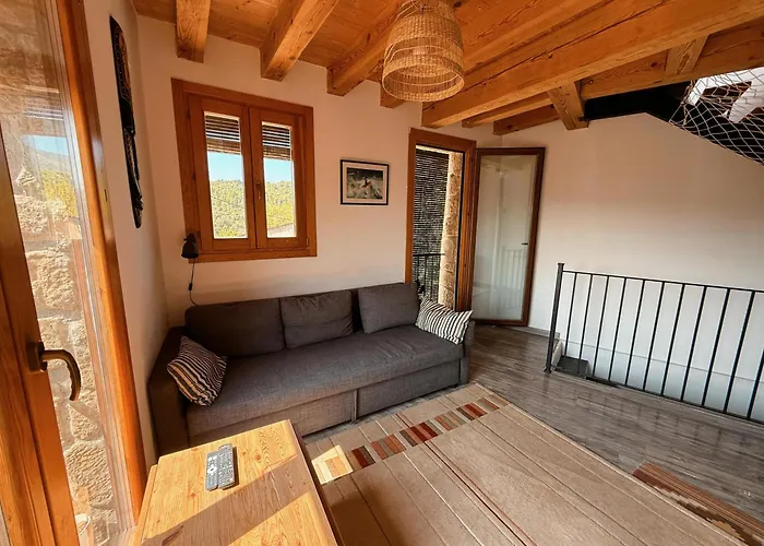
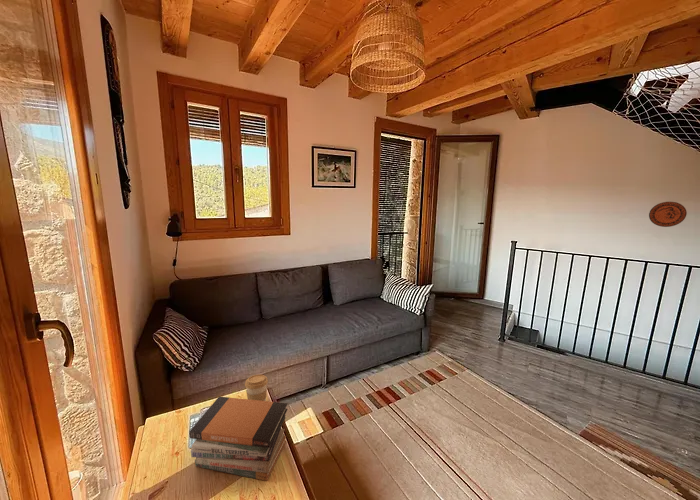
+ book stack (241, 434)
+ decorative plate (667, 214)
+ coffee cup (256, 391)
